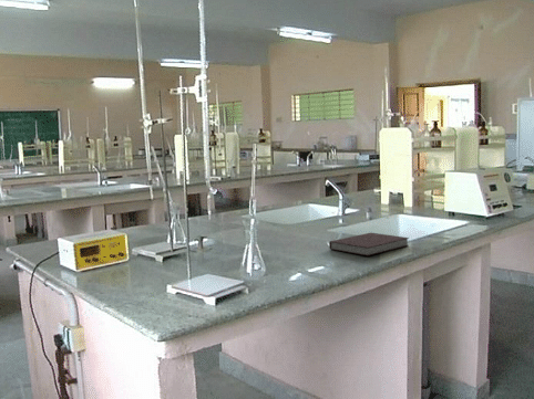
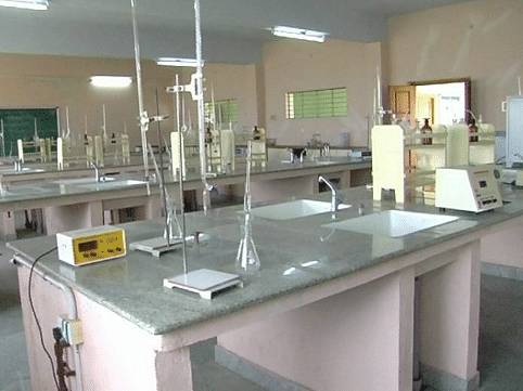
- notebook (369, 243)
